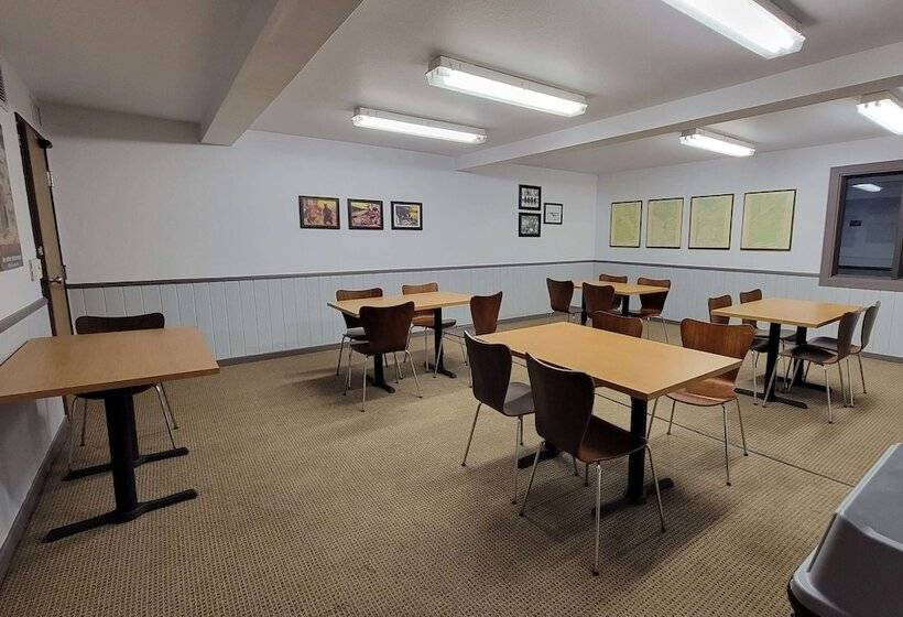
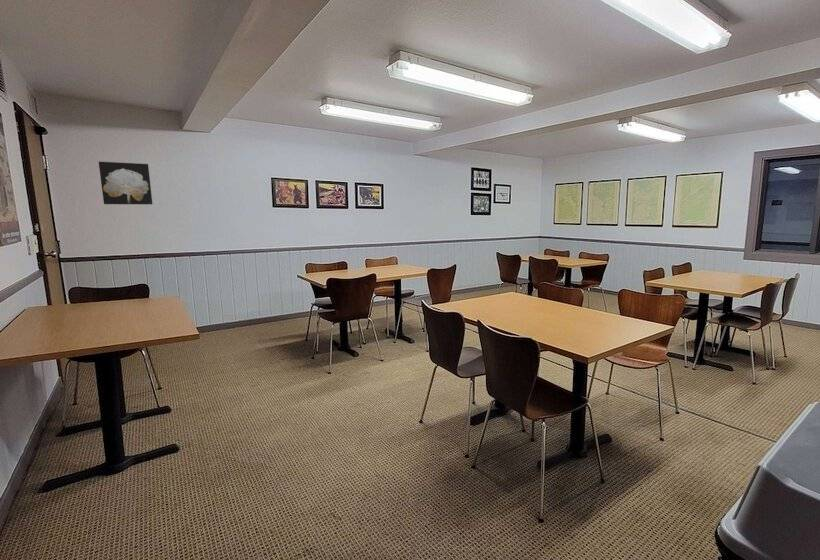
+ wall art (126, 183)
